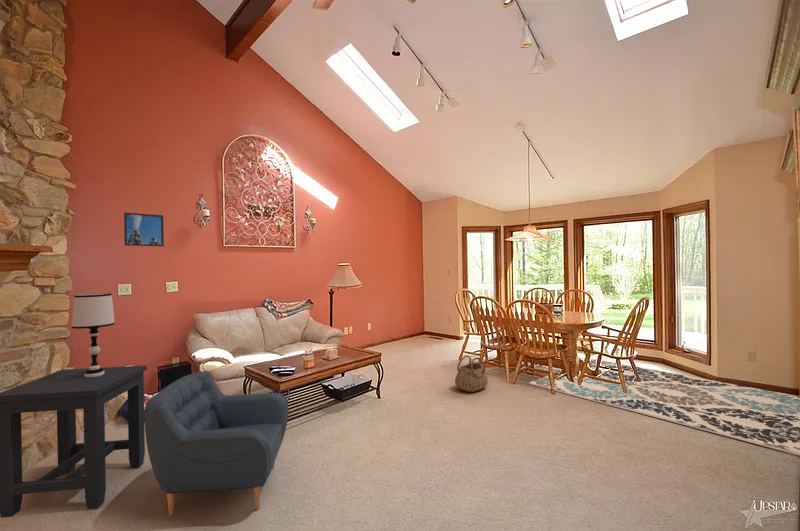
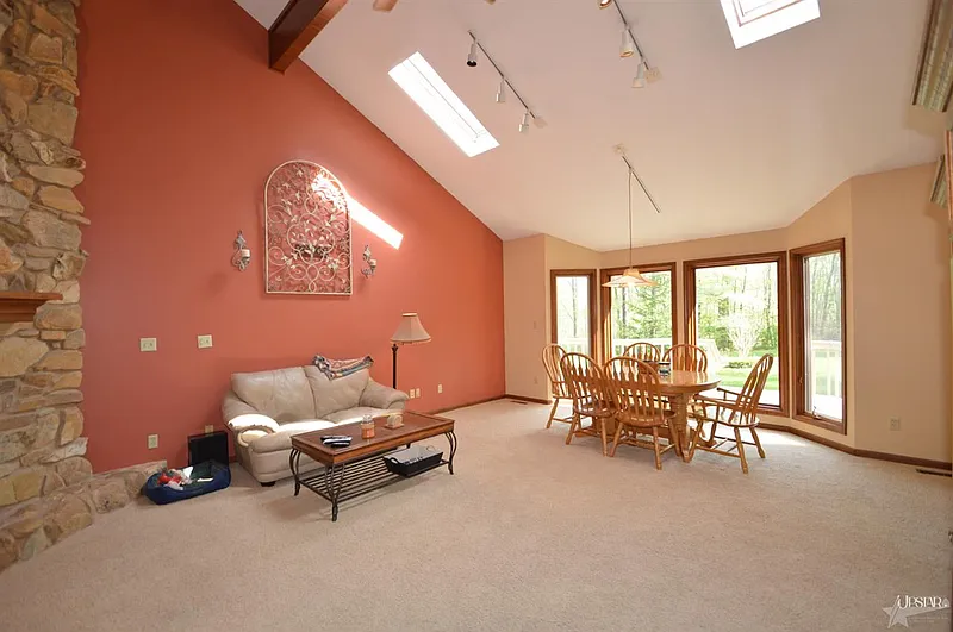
- rug (677, 394)
- table lamp (93, 334)
- armchair (230, 435)
- basket (471, 372)
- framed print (144, 229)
- side table (75, 433)
